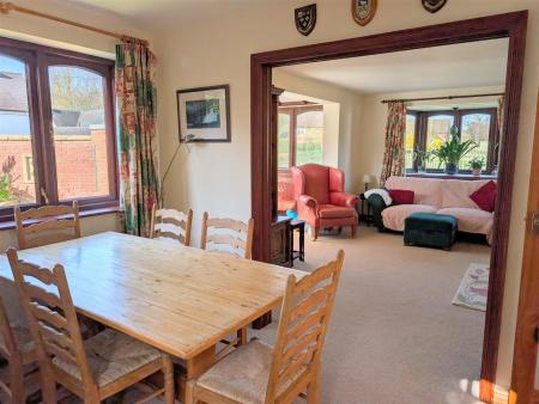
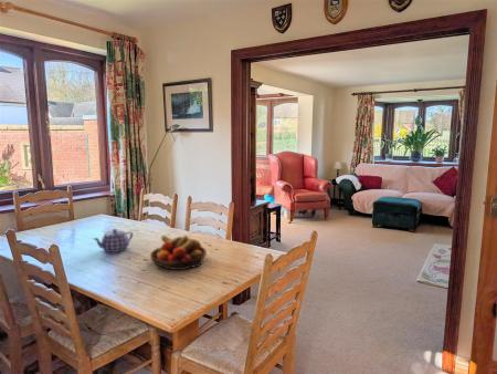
+ fruit bowl (178, 249)
+ teapot (114, 239)
